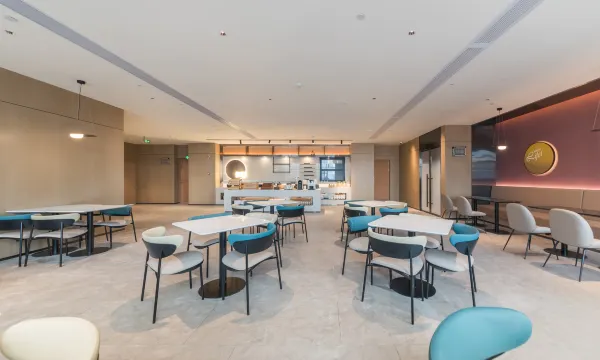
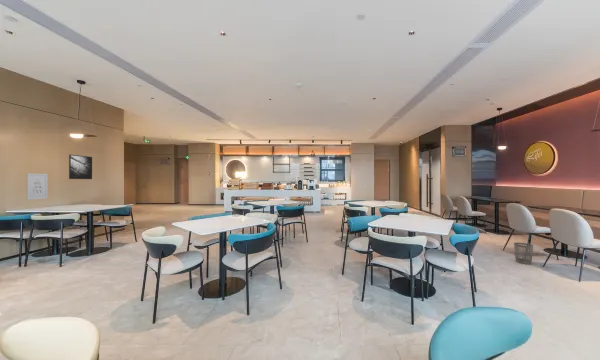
+ wastebasket (523, 253)
+ wall art (37, 186)
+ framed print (81, 167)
